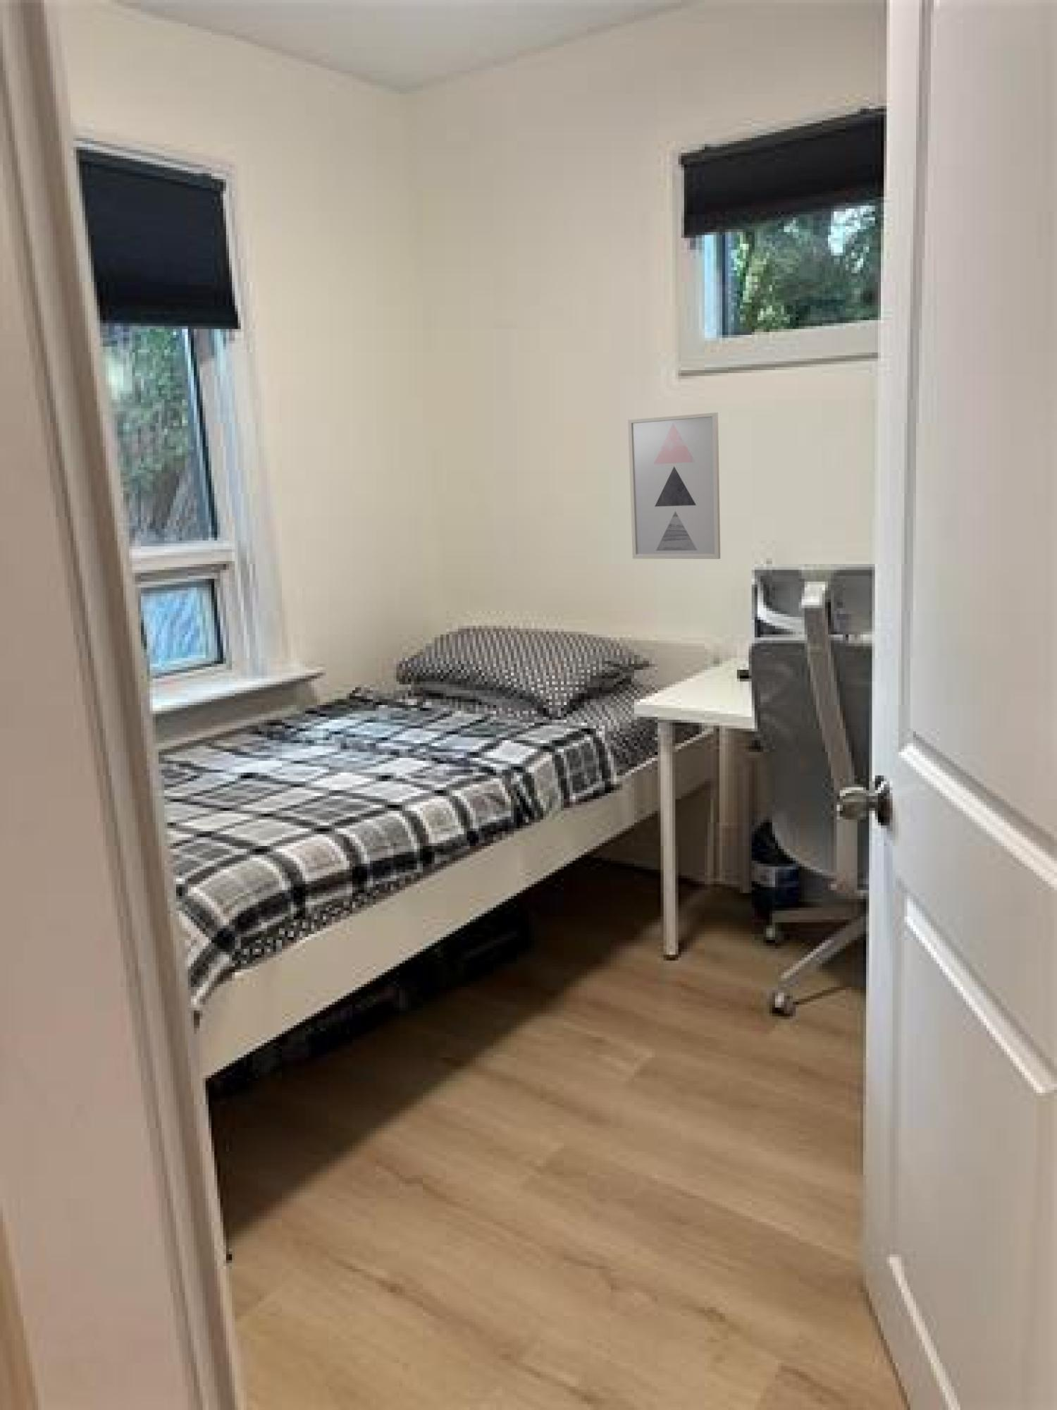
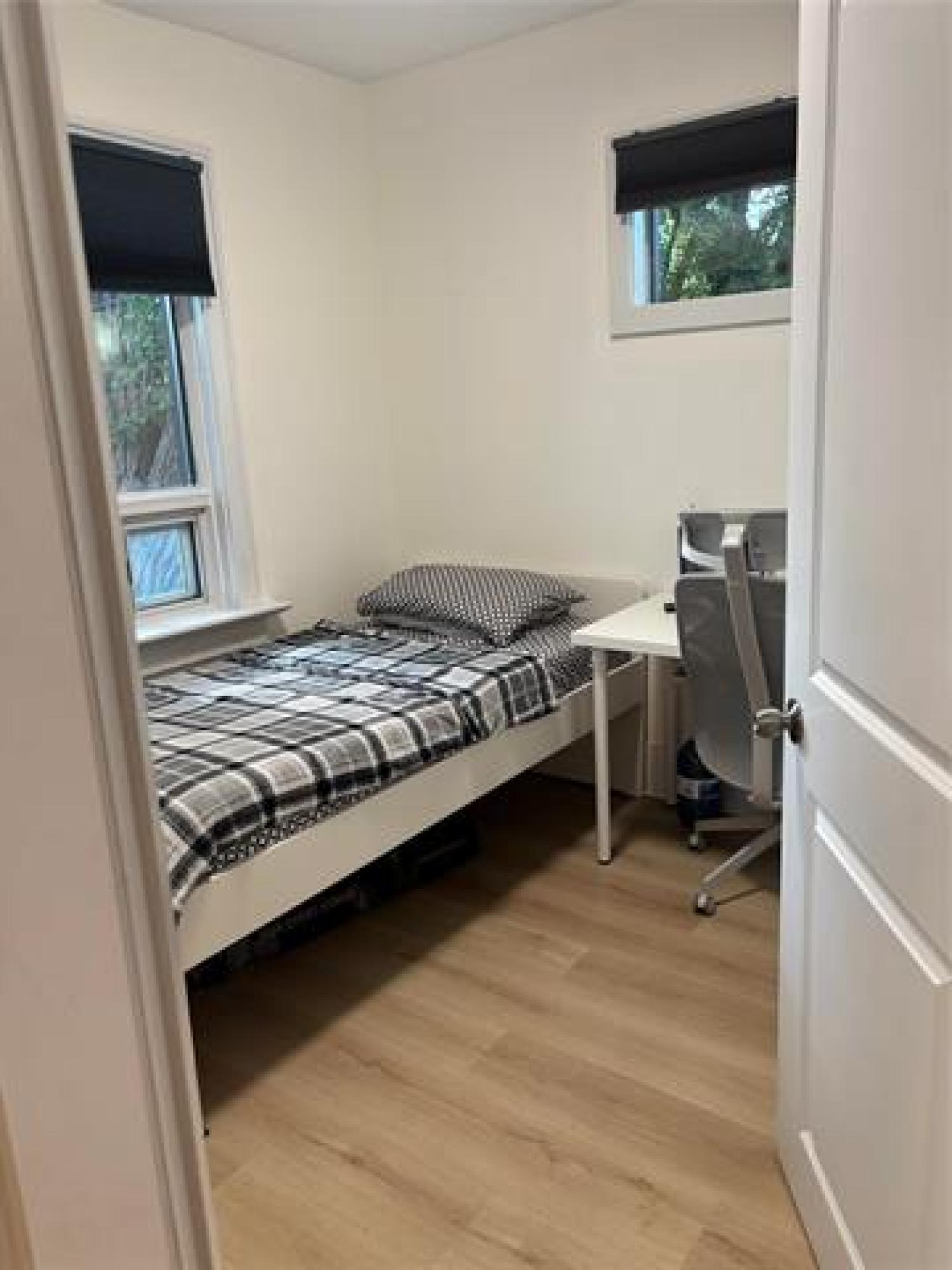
- wall art (673, 487)
